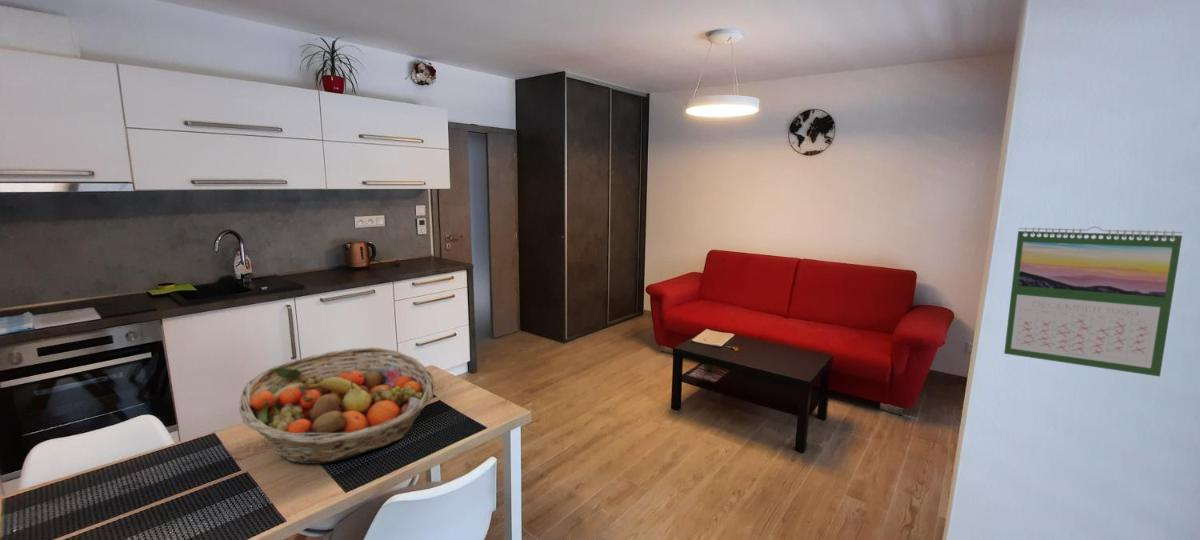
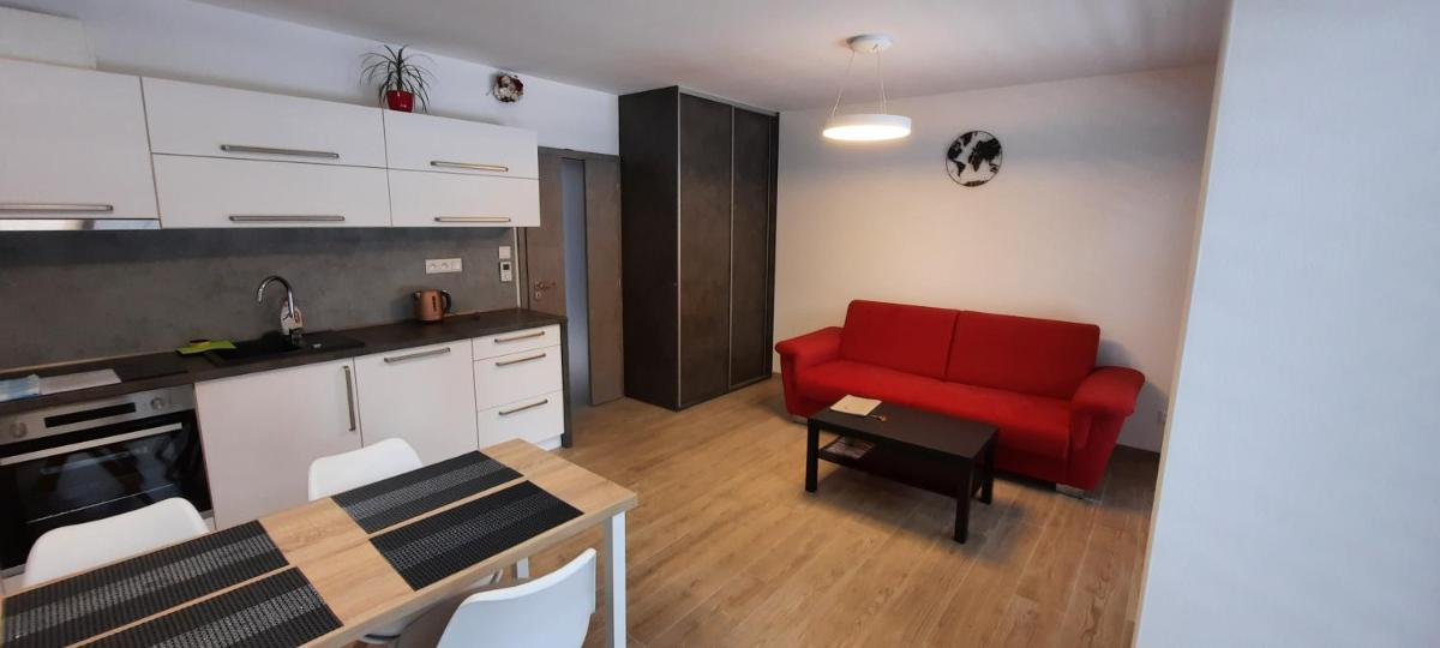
- fruit basket (345, 400)
- calendar (1085, 296)
